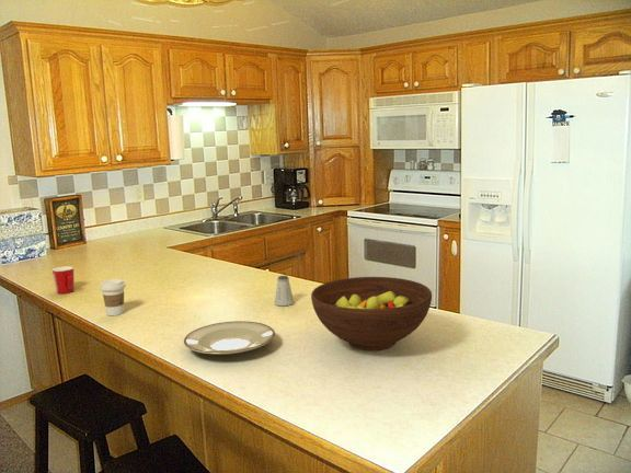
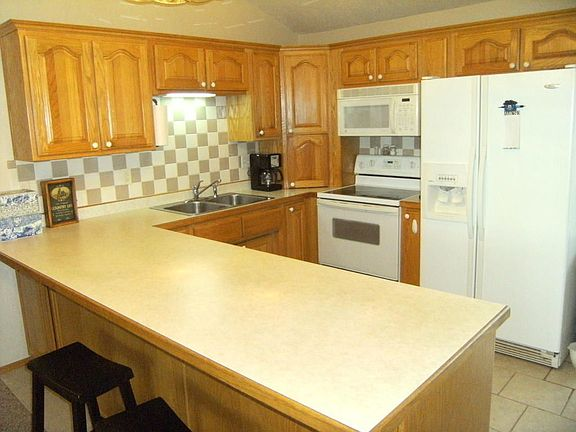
- saltshaker (283, 289)
- coffee cup (113, 297)
- mug (66, 280)
- plate (230, 341)
- fruit bowl (371, 318)
